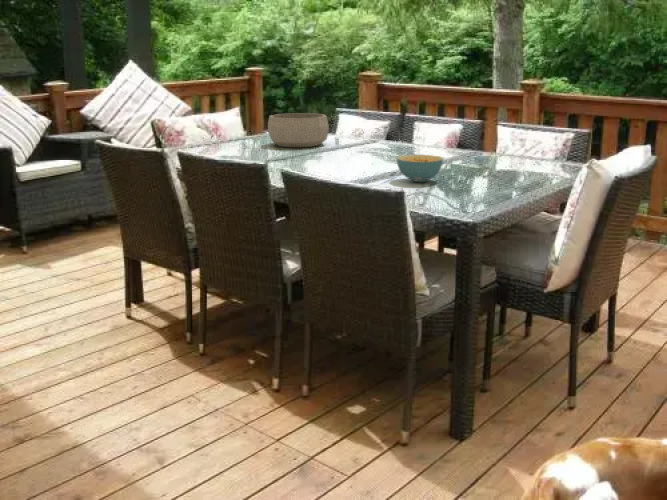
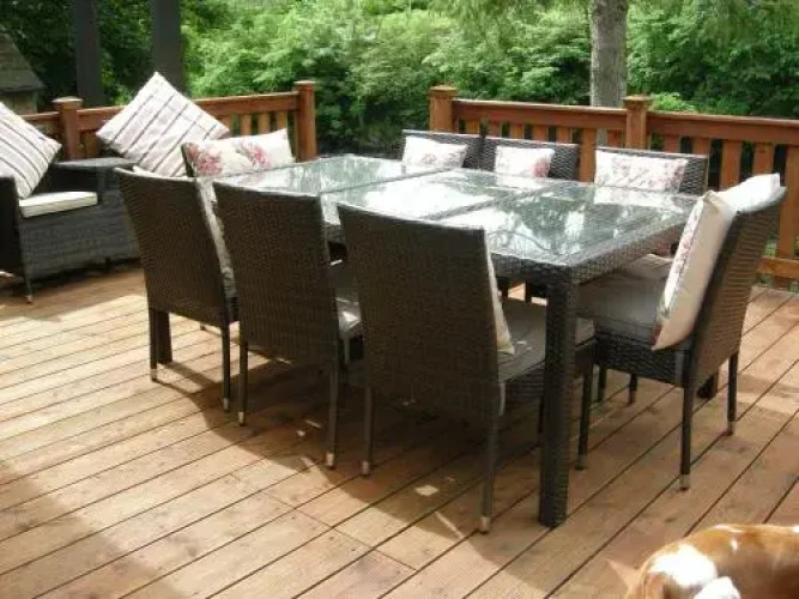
- cereal bowl (419, 169)
- decorative bowl (298, 130)
